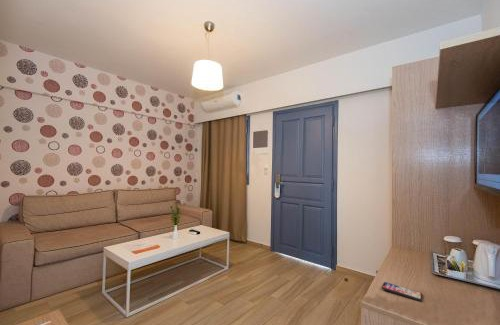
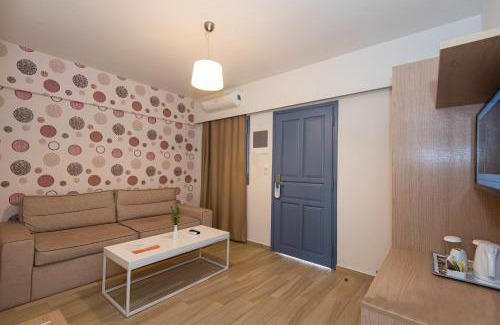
- smartphone (401, 290)
